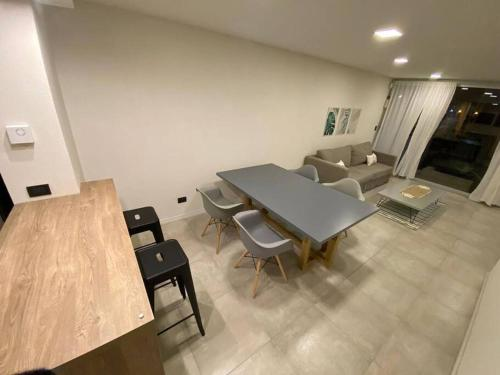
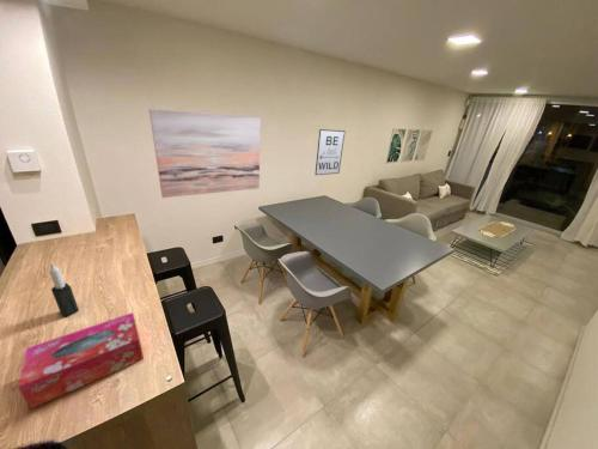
+ wall art (213, 154)
+ tissue box (89, 353)
+ wall art (330, 152)
+ candle (61, 287)
